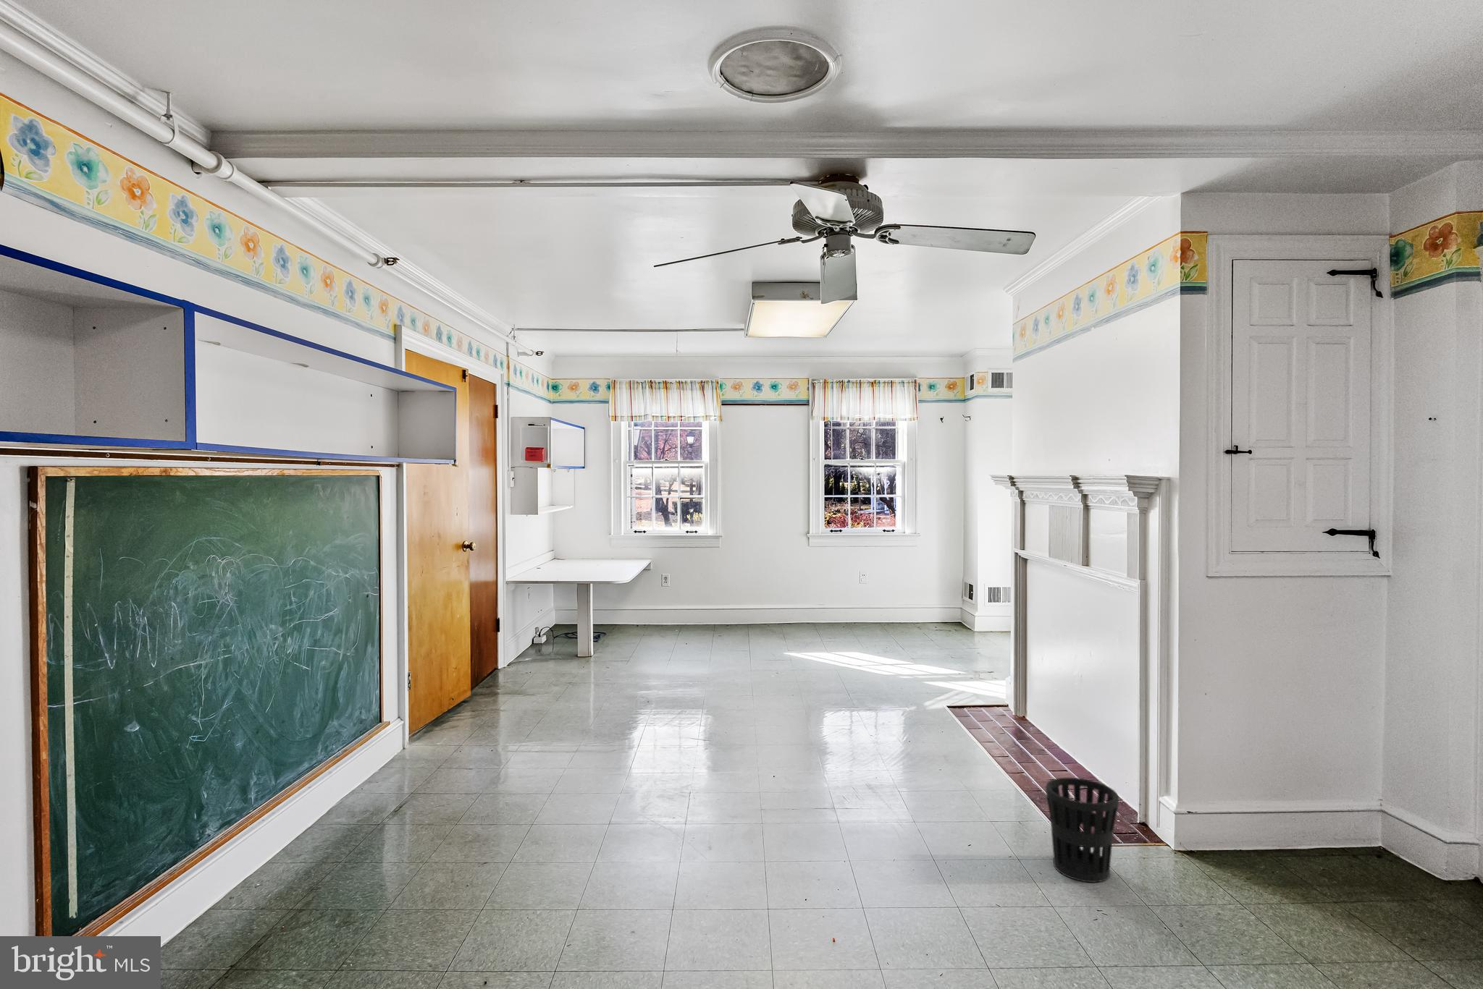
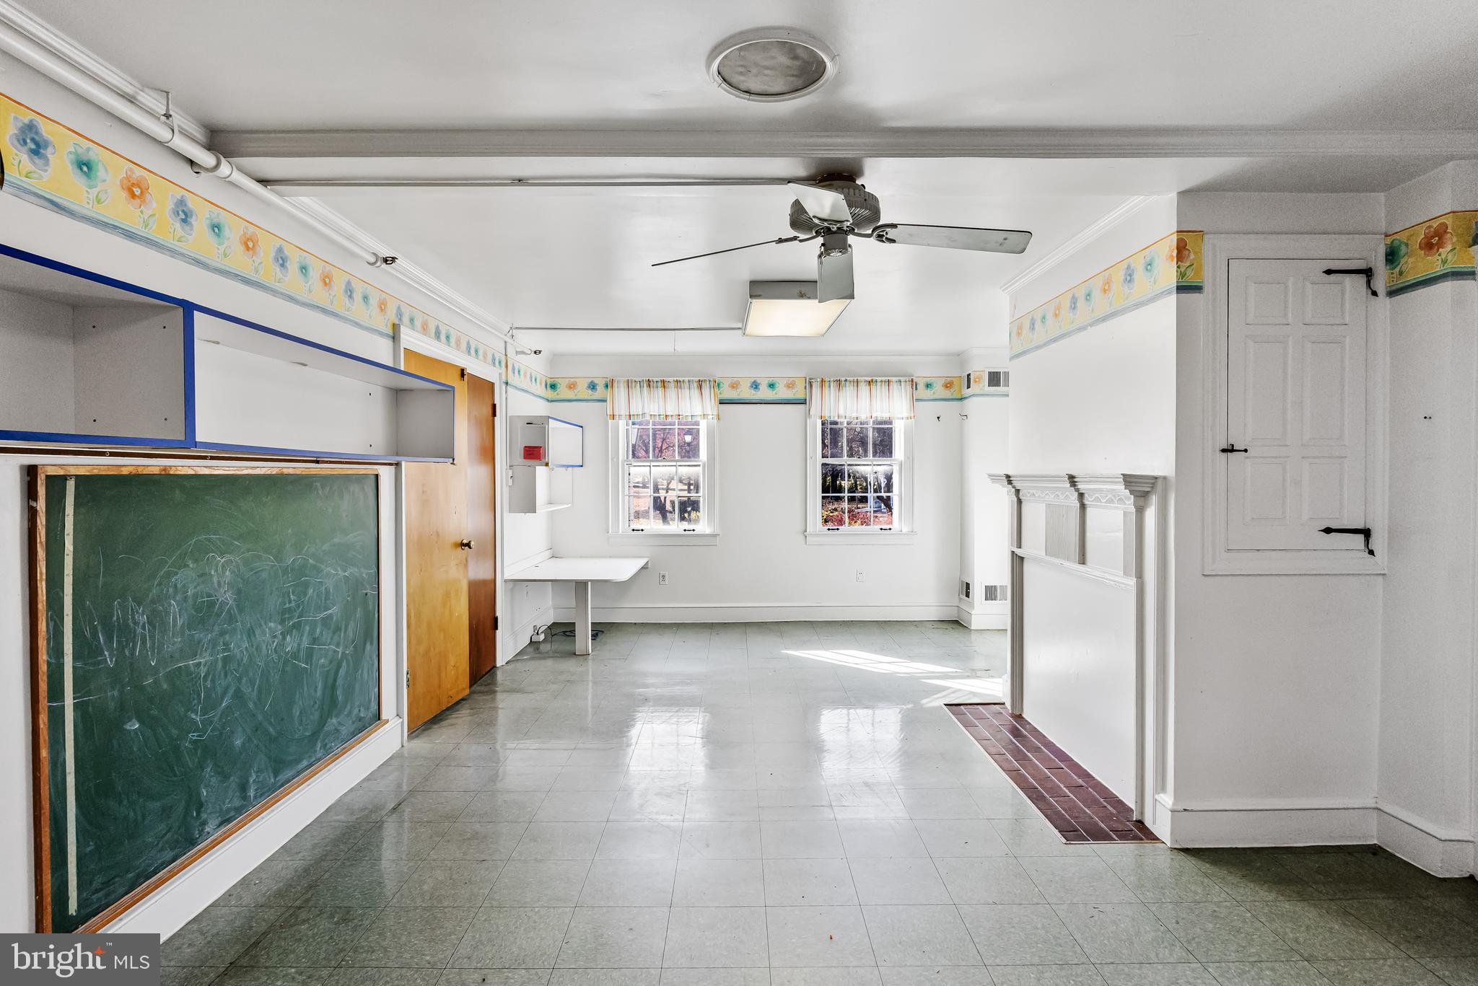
- wastebasket (1082, 829)
